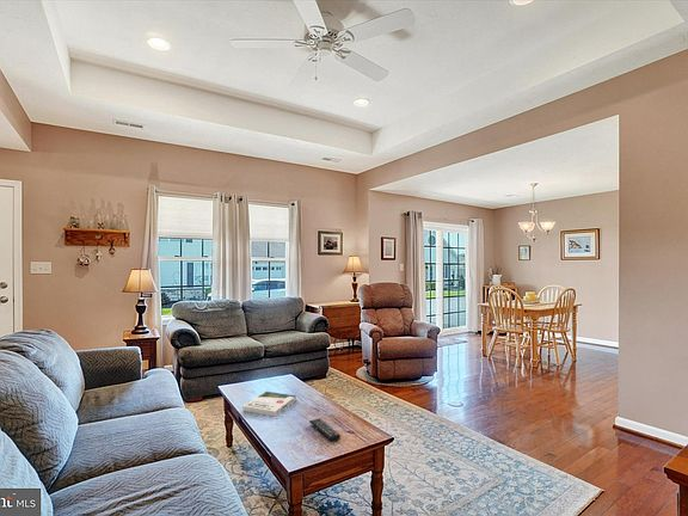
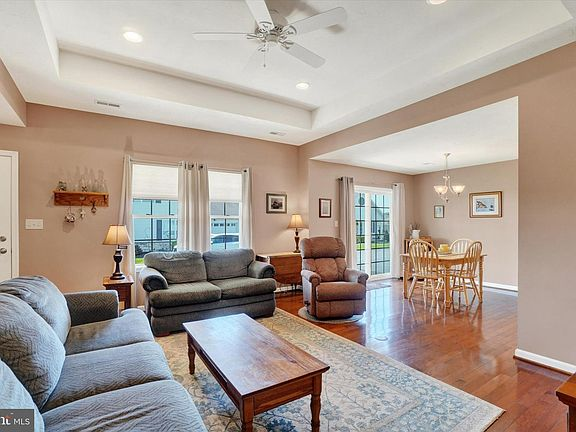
- book (270, 403)
- remote control (324, 429)
